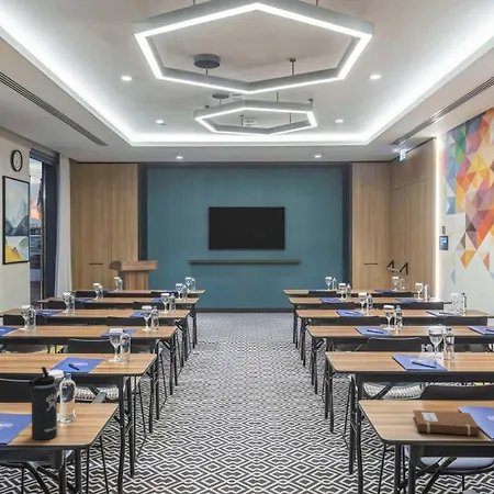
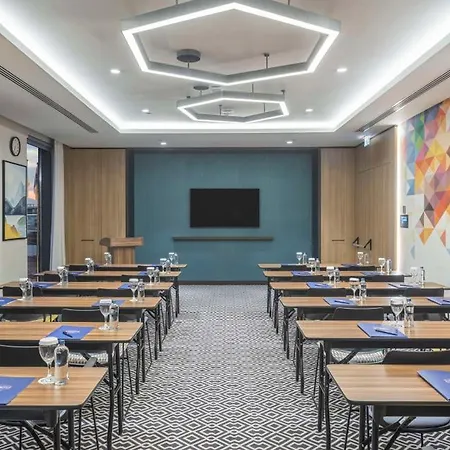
- notebook (442, 422)
- thermos bottle (42, 402)
